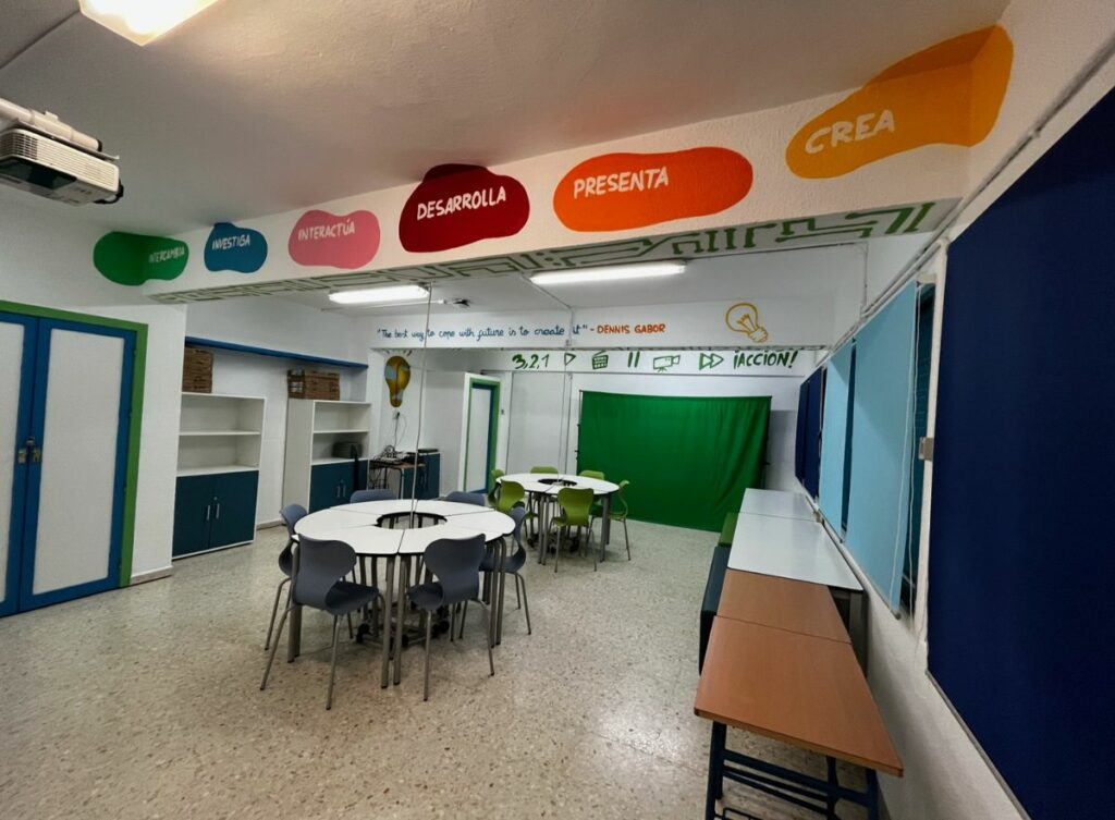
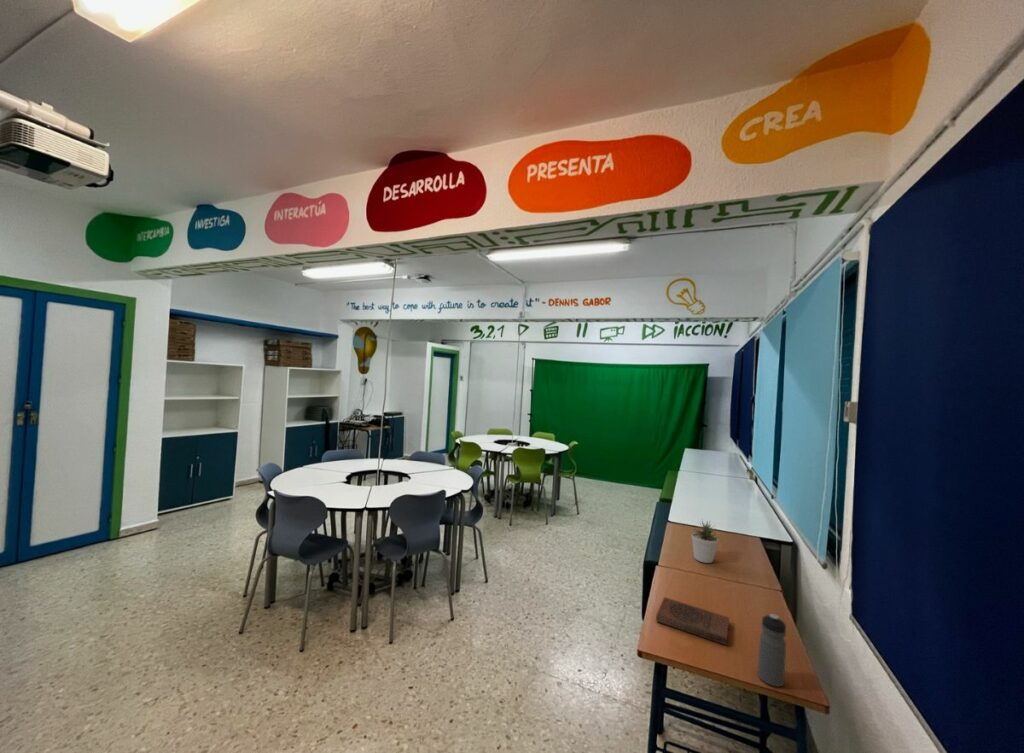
+ water bottle (772, 647)
+ potted plant (705, 540)
+ book (692, 619)
